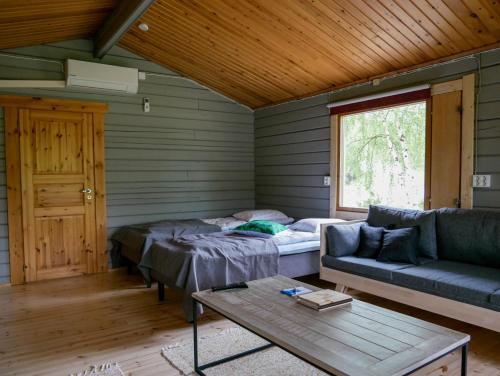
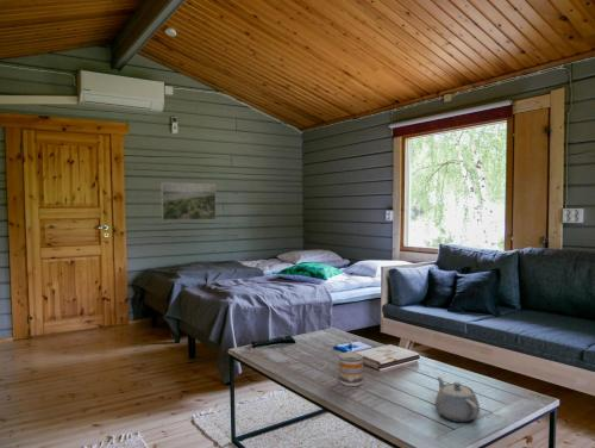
+ teapot (455, 398)
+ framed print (189, 201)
+ mug (350, 367)
